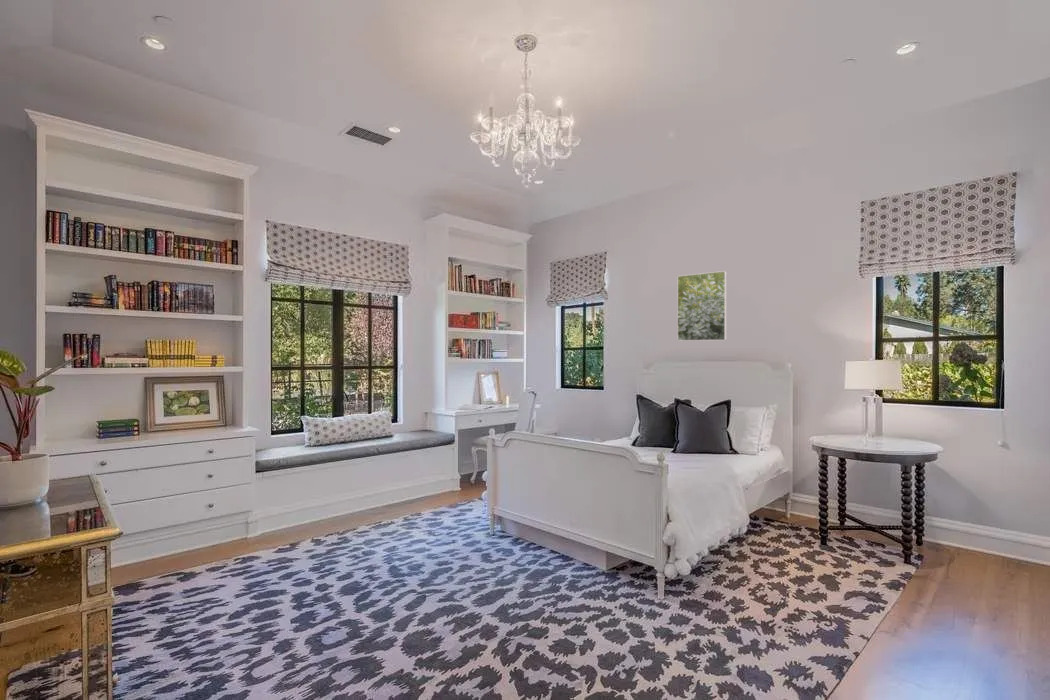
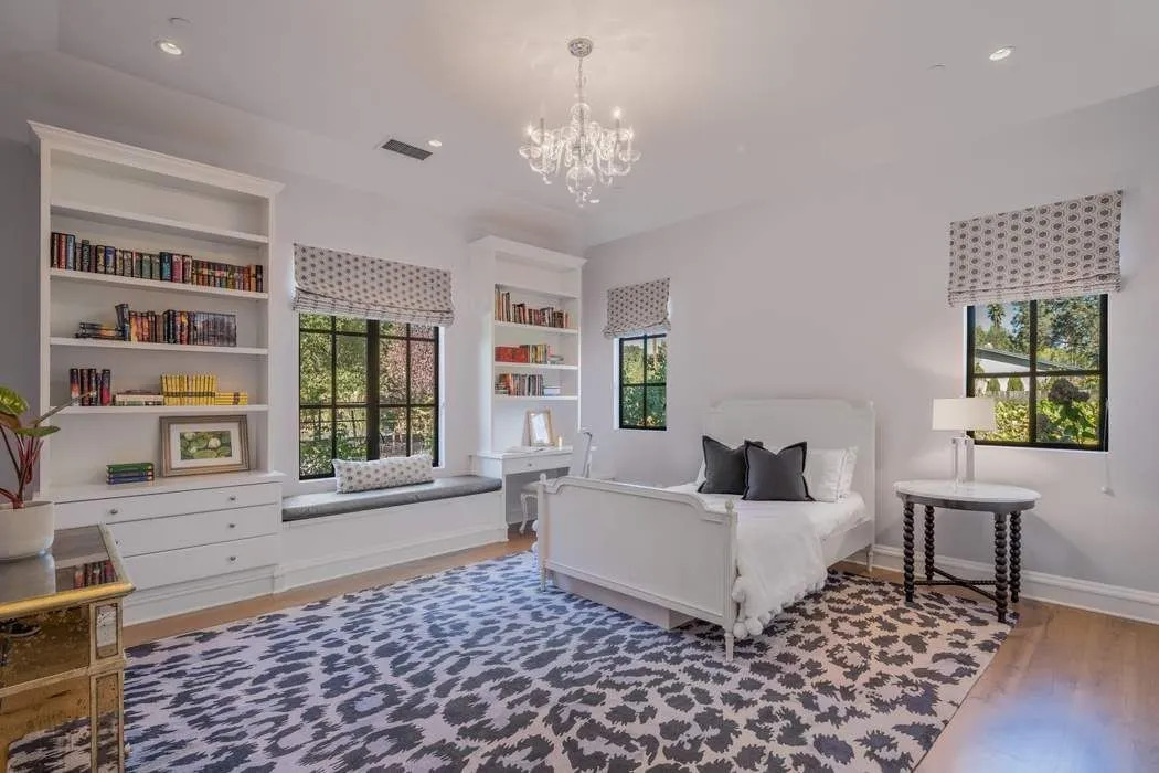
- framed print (701, 307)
